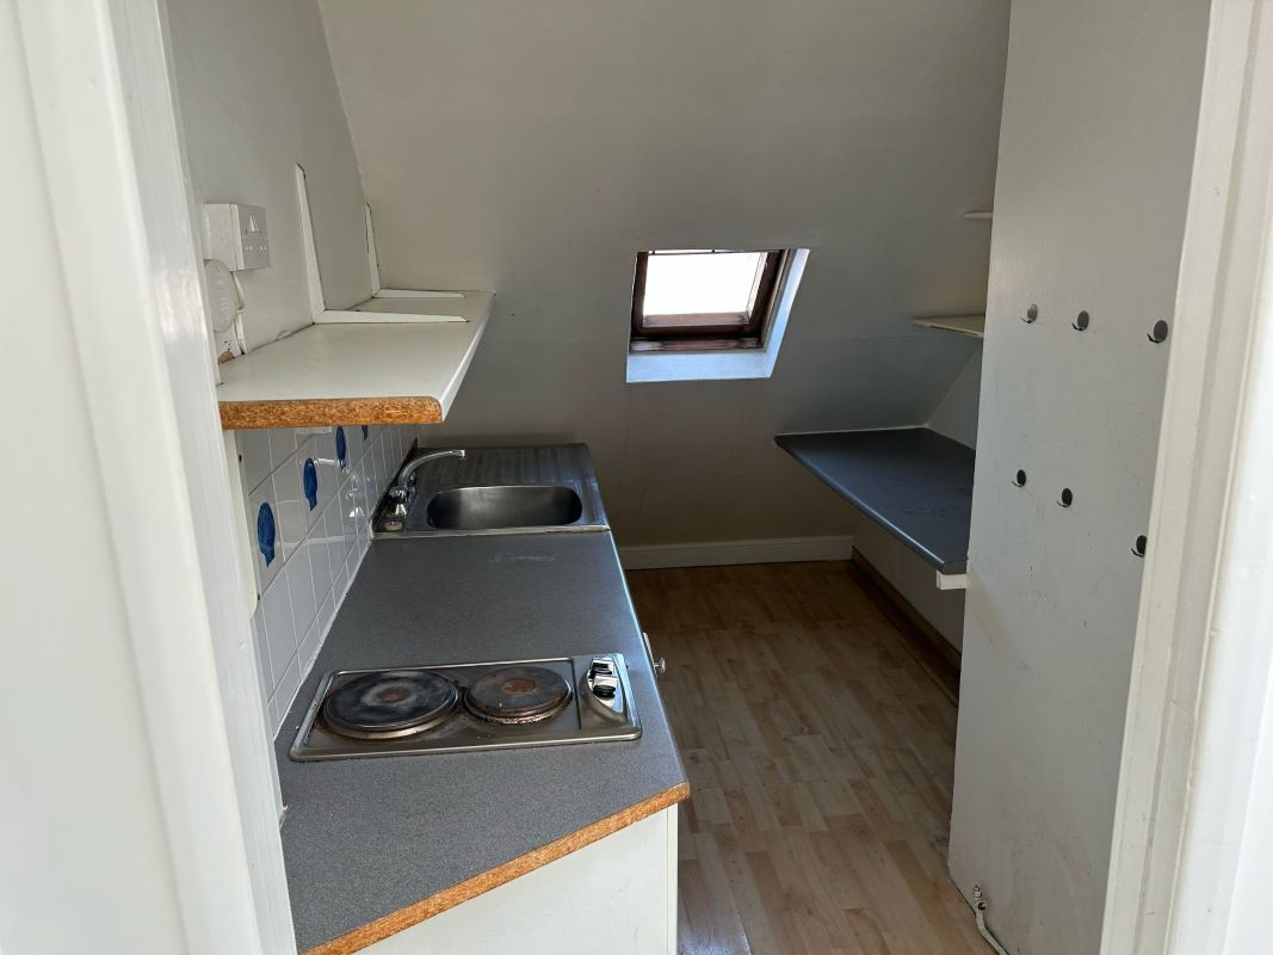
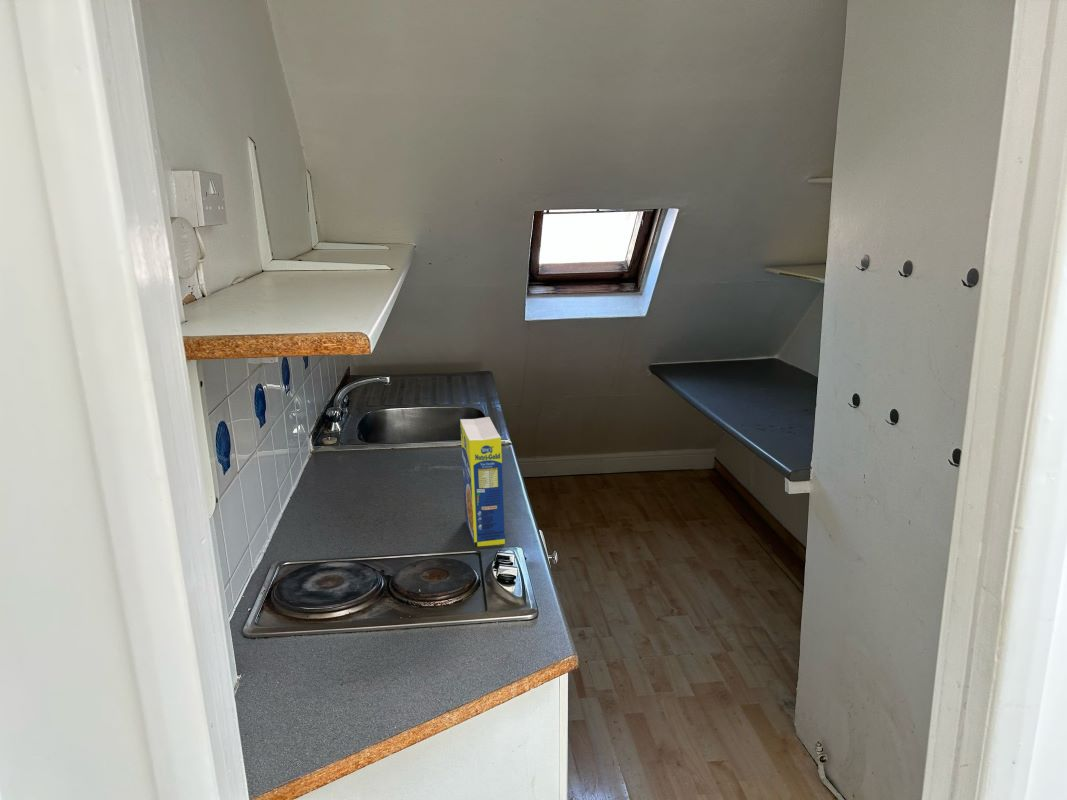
+ legume (482, 480)
